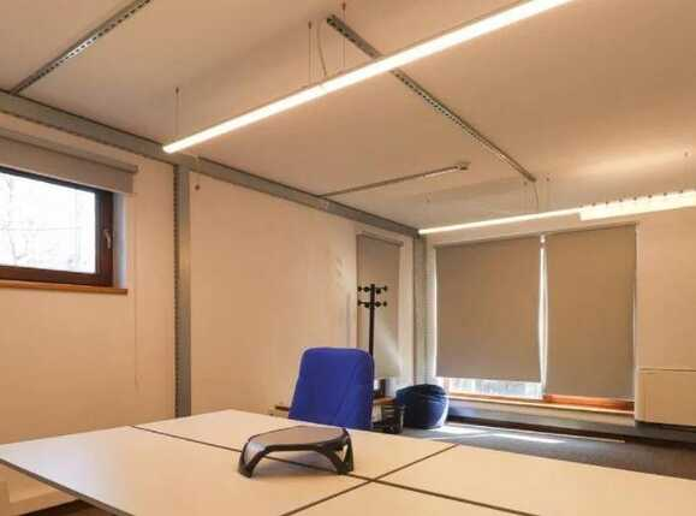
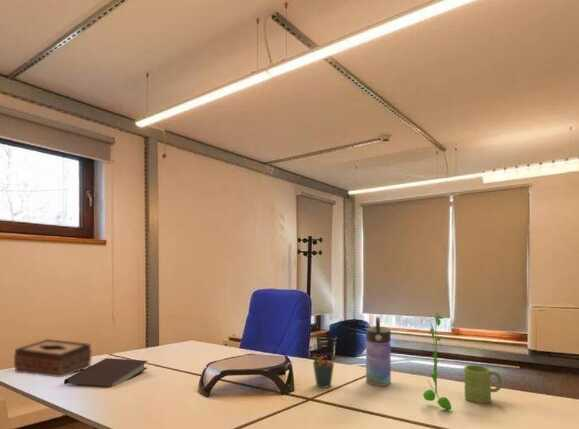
+ water bottle (378, 349)
+ notebook (108, 373)
+ plant (436, 359)
+ mug (483, 383)
+ pen holder (323, 368)
+ tissue box (53, 358)
